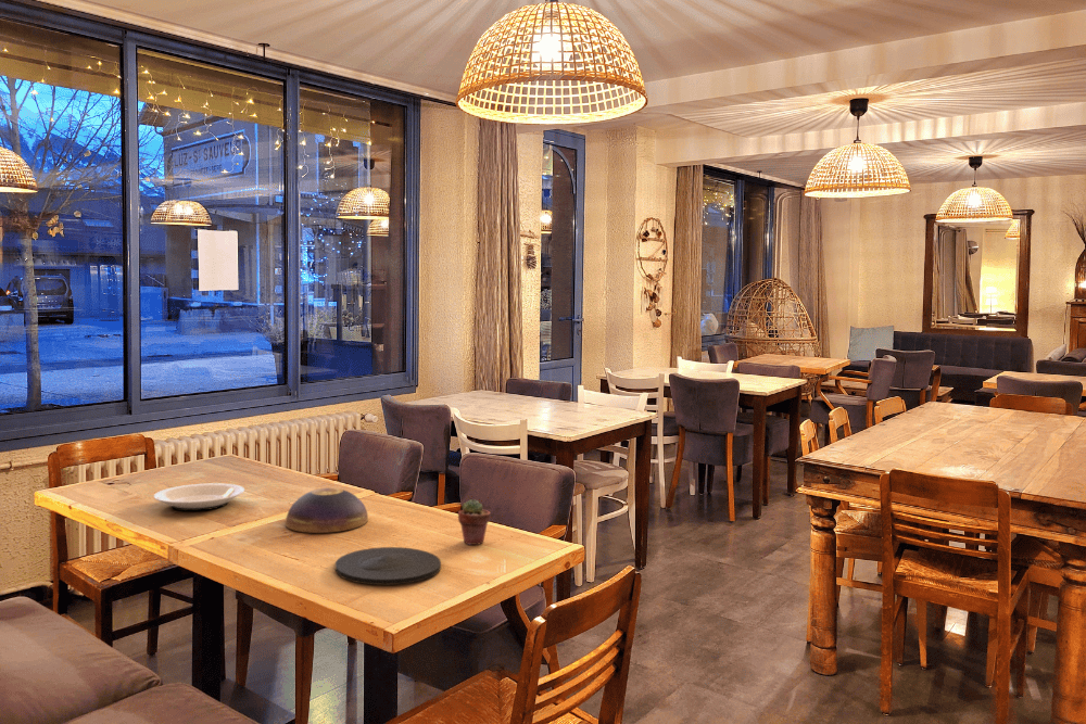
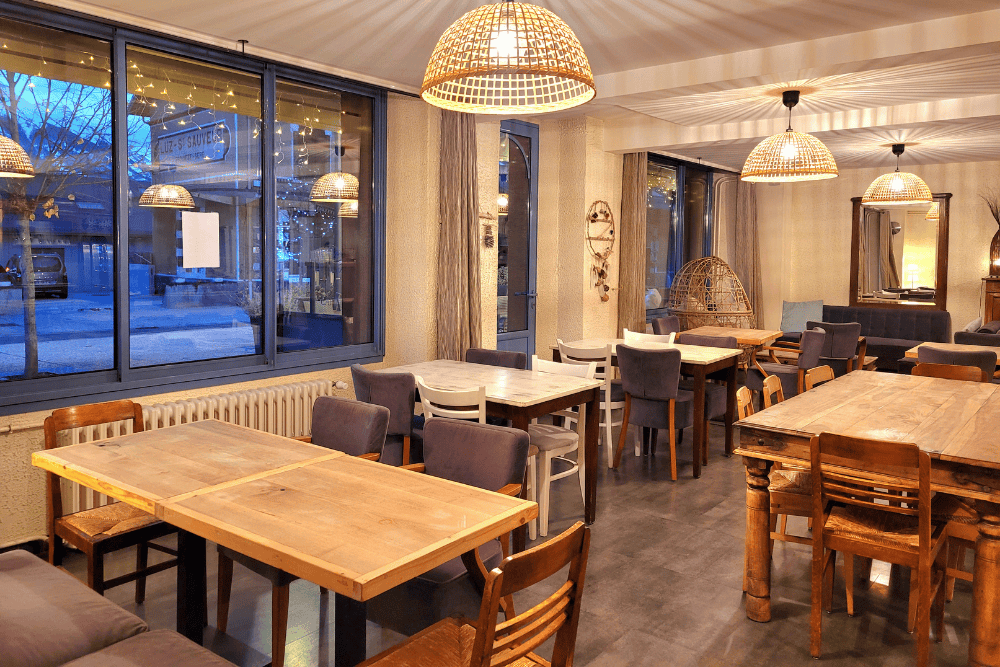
- plate (200, 498)
- potted succulent (473, 520)
- decorative bowl (327, 505)
- plate (388, 561)
